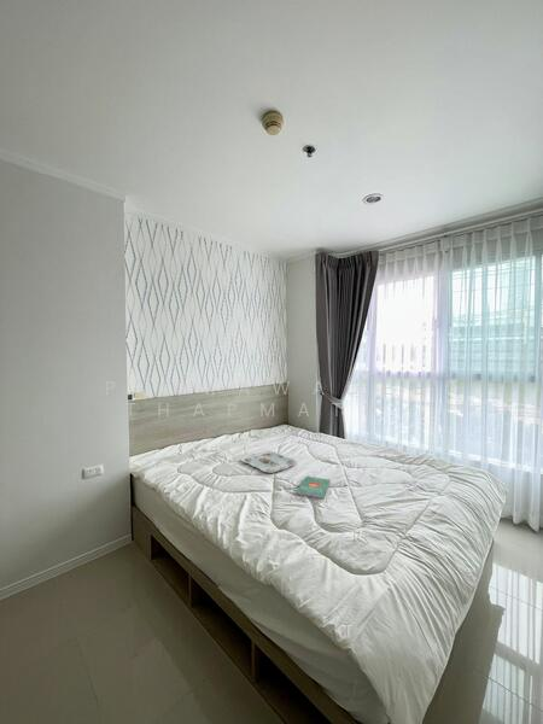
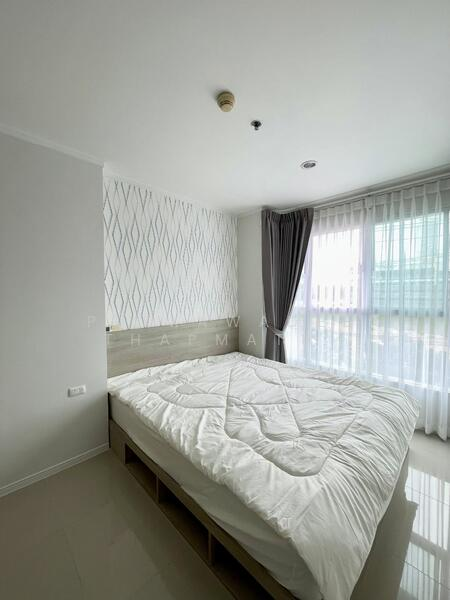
- serving tray (268, 461)
- book (314, 486)
